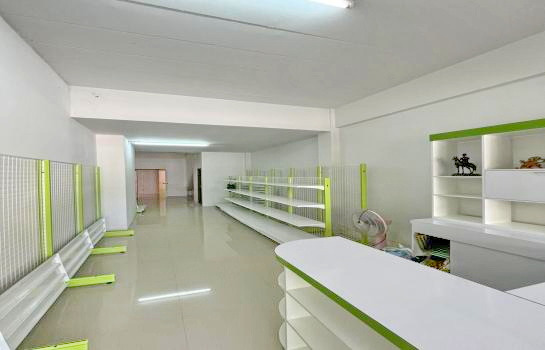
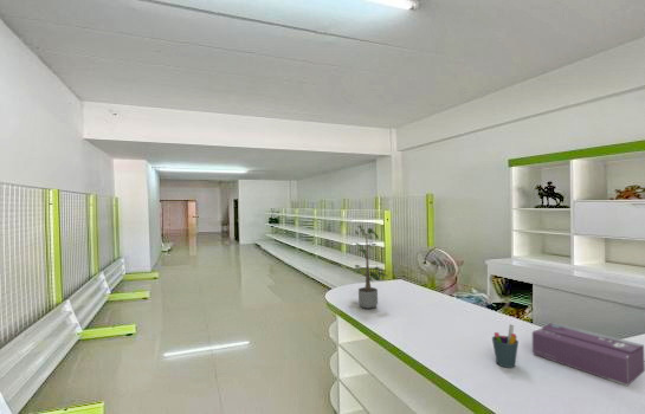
+ tissue box (585, 349)
+ potted plant (366, 263)
+ pen holder (505, 345)
